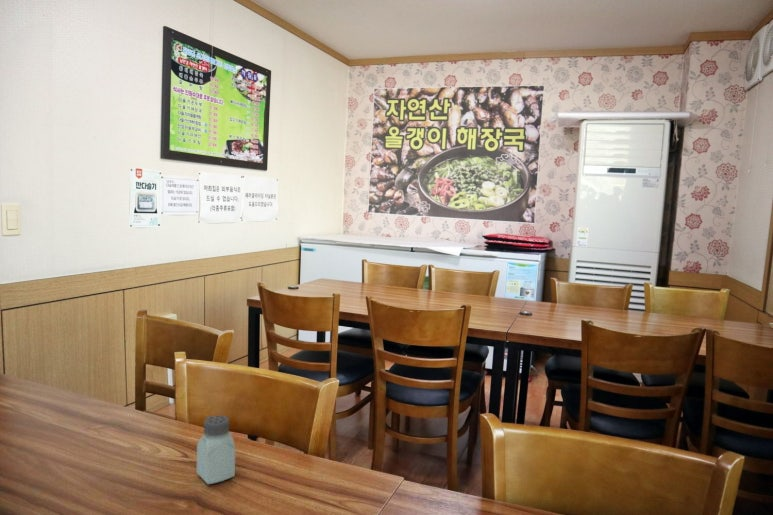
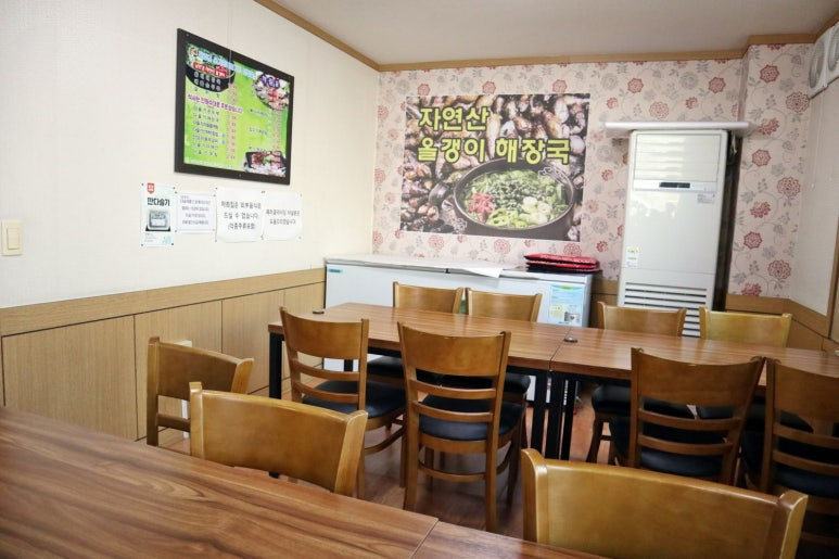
- saltshaker (216, 447)
